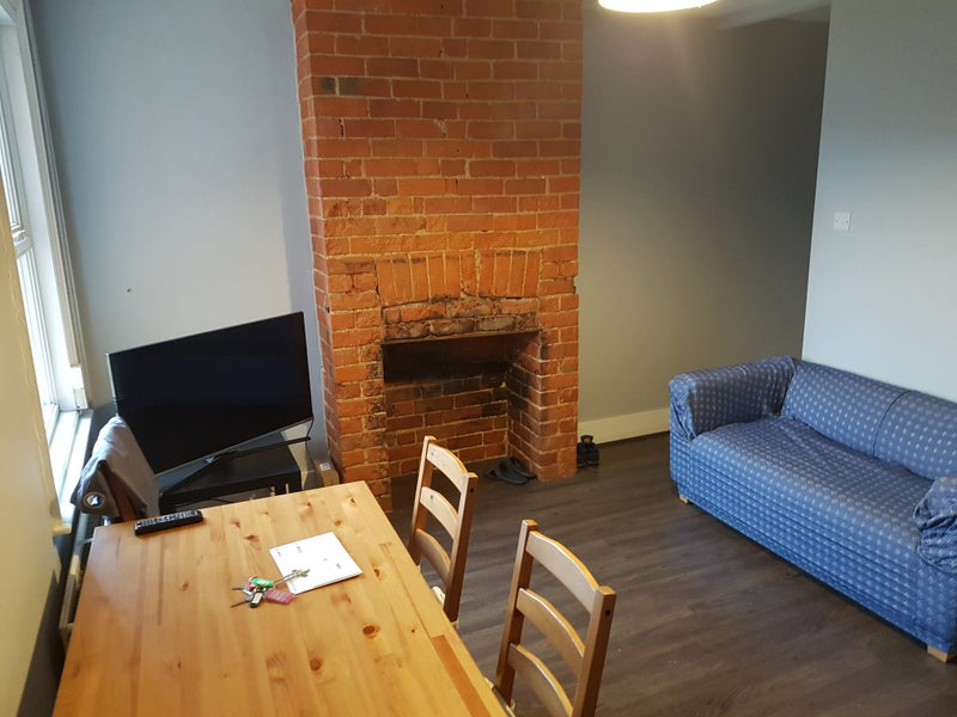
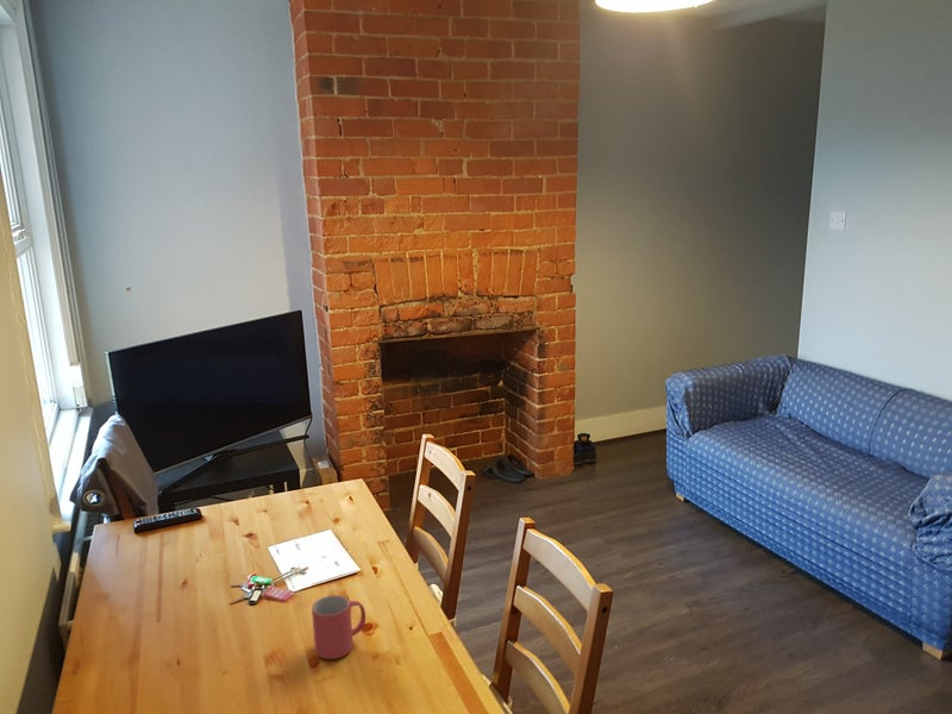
+ mug (340, 624)
